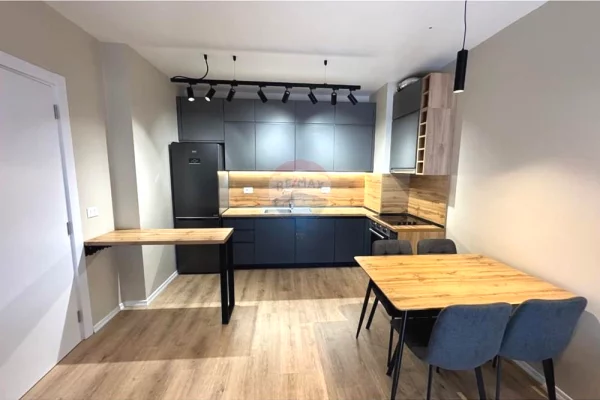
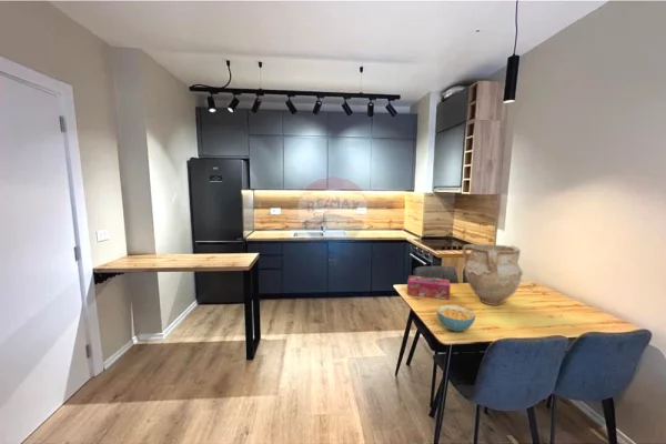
+ cereal bowl (454, 320)
+ tissue box (427, 286)
+ vase (492, 274)
